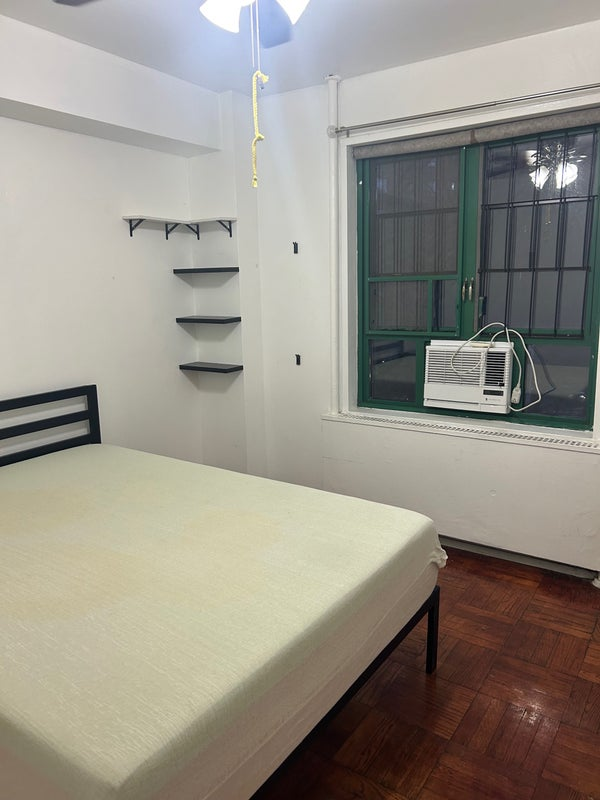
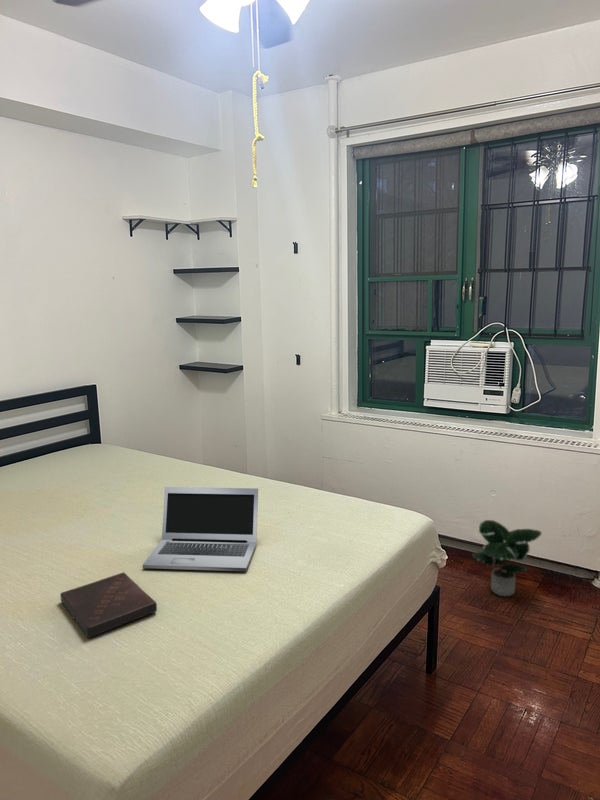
+ book (108, 602)
+ laptop (203, 526)
+ potted plant (505, 561)
